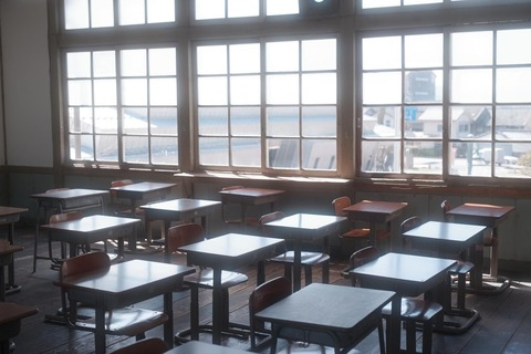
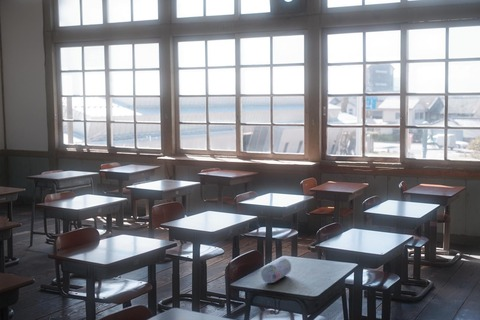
+ pencil case (276, 270)
